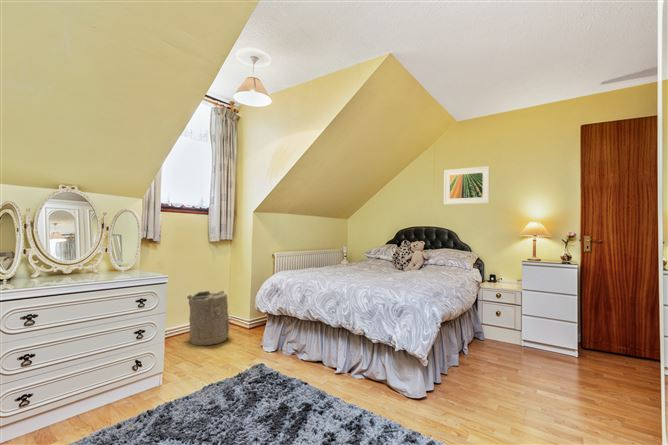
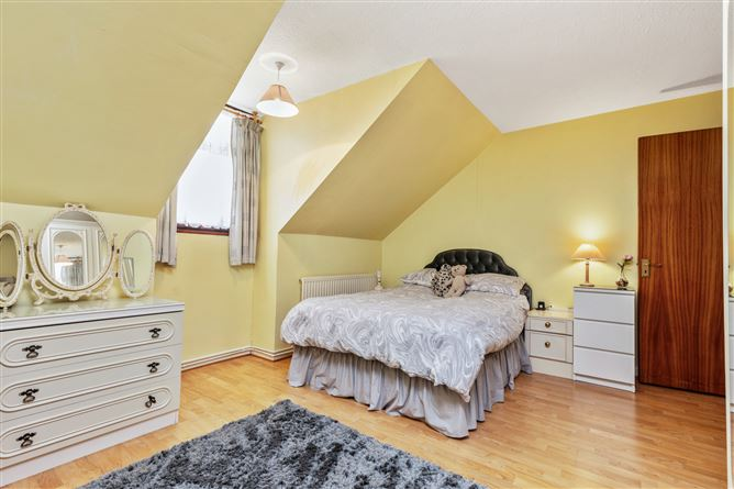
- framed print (465, 186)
- laundry hamper (210, 315)
